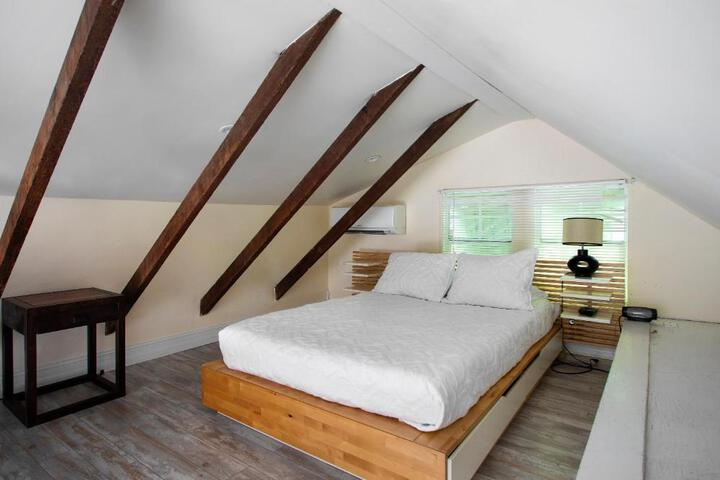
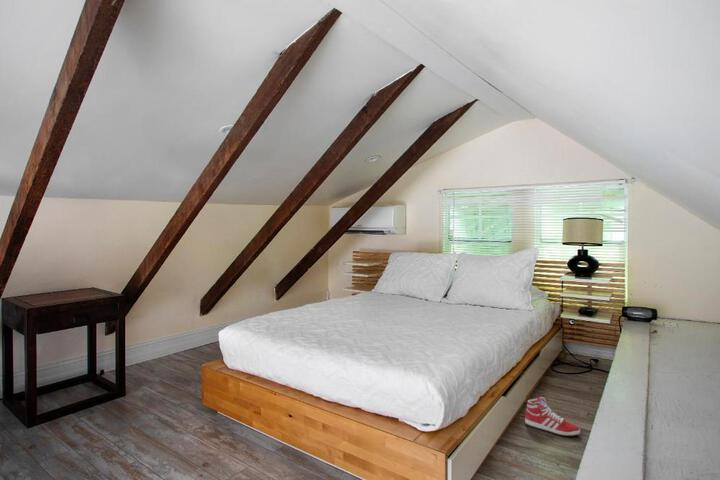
+ sneaker (551, 415)
